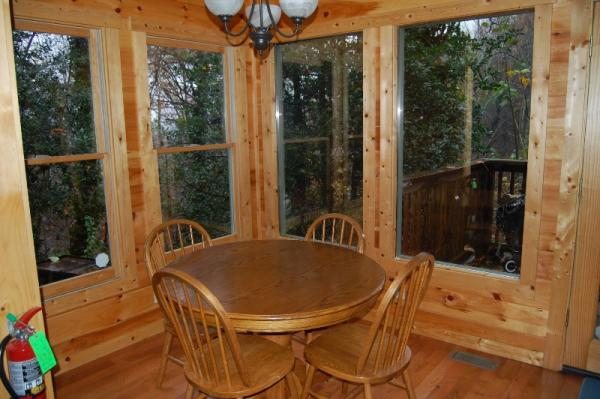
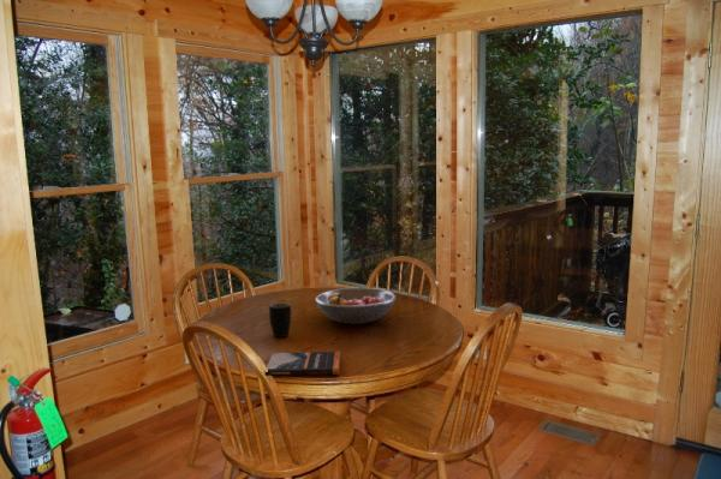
+ book (304, 363)
+ fruit bowl (356, 305)
+ mug (279, 318)
